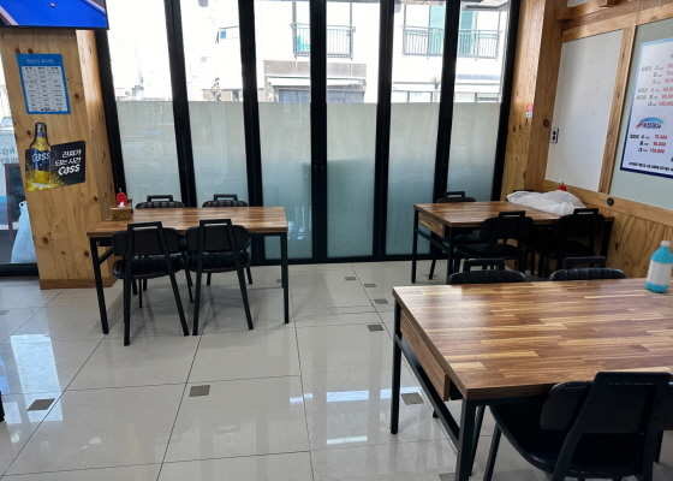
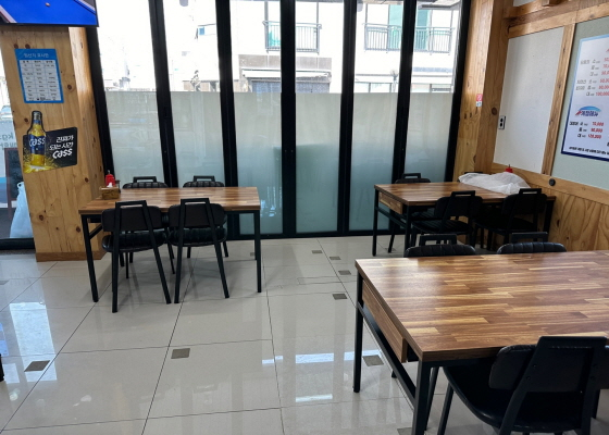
- water bottle (660, 266)
